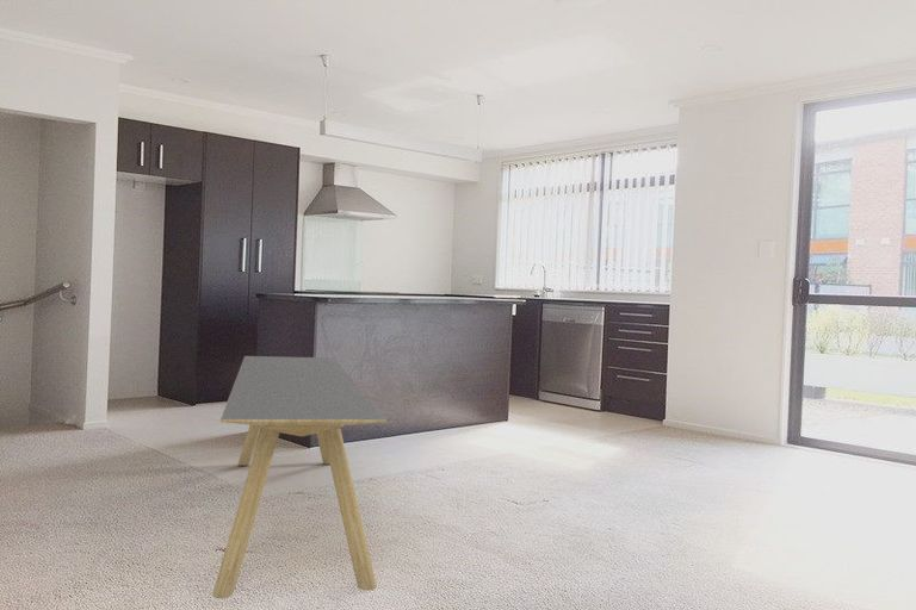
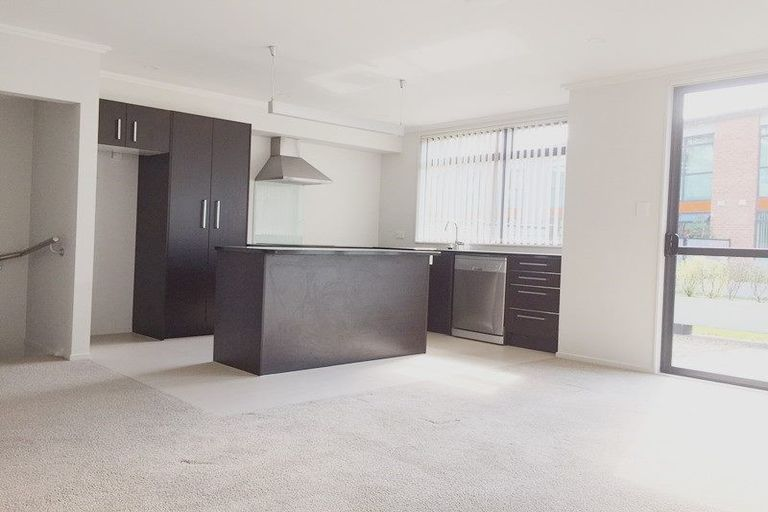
- dining table (296, 435)
